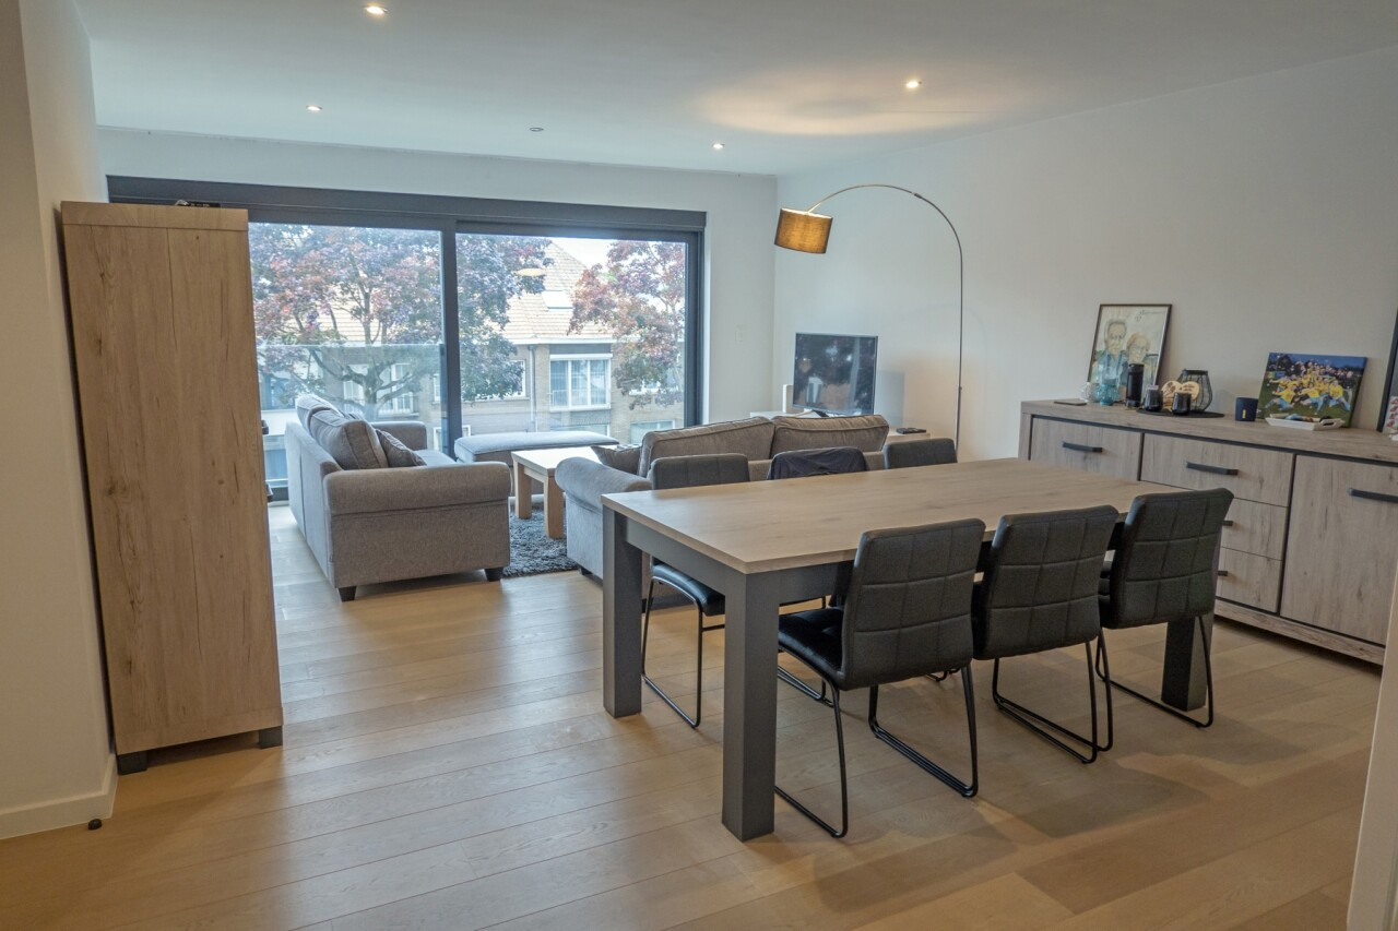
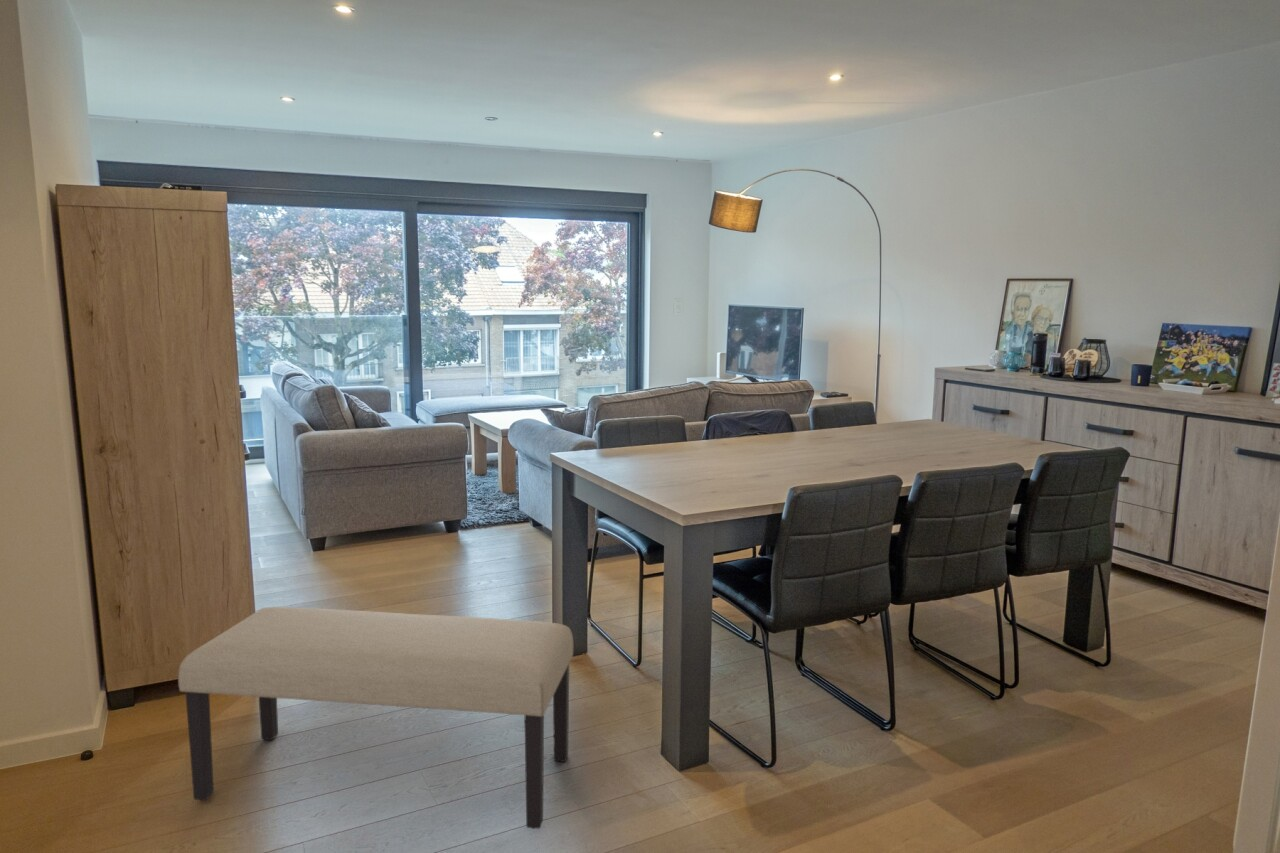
+ bench (388, 705)
